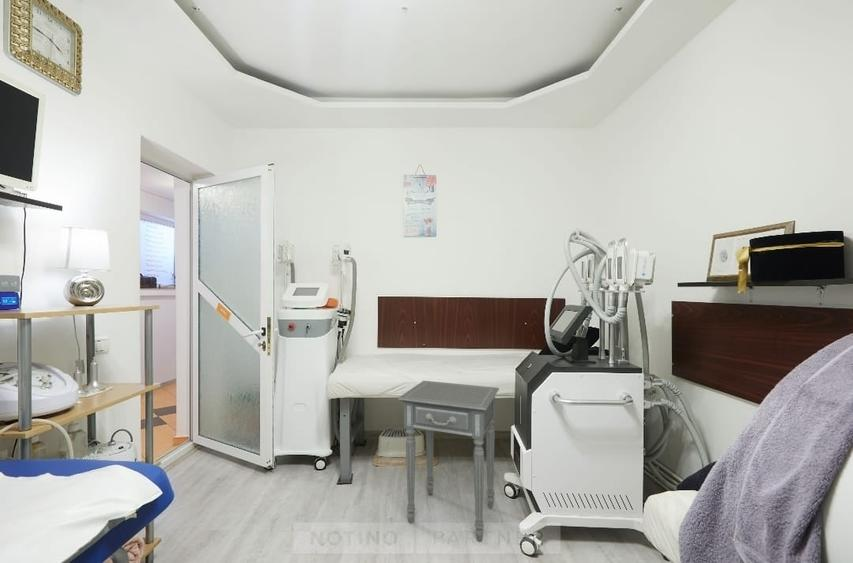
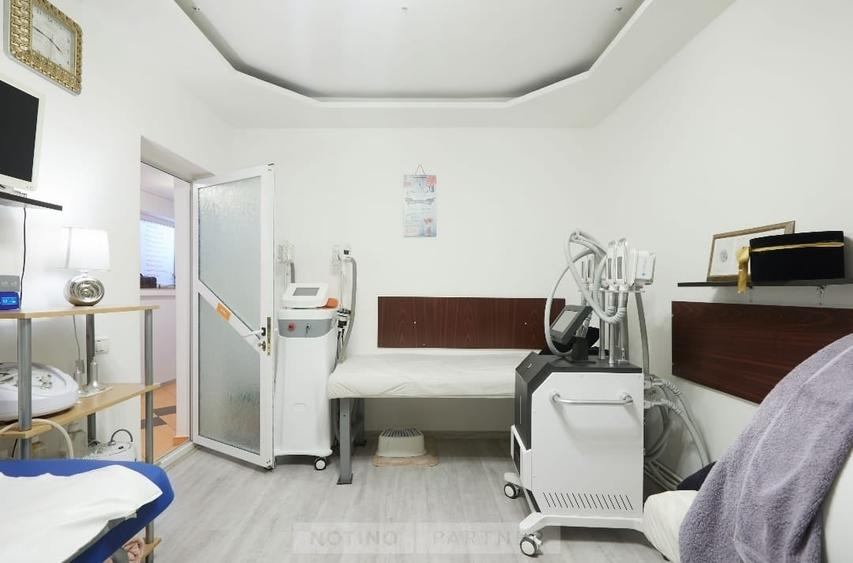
- side table (432, 454)
